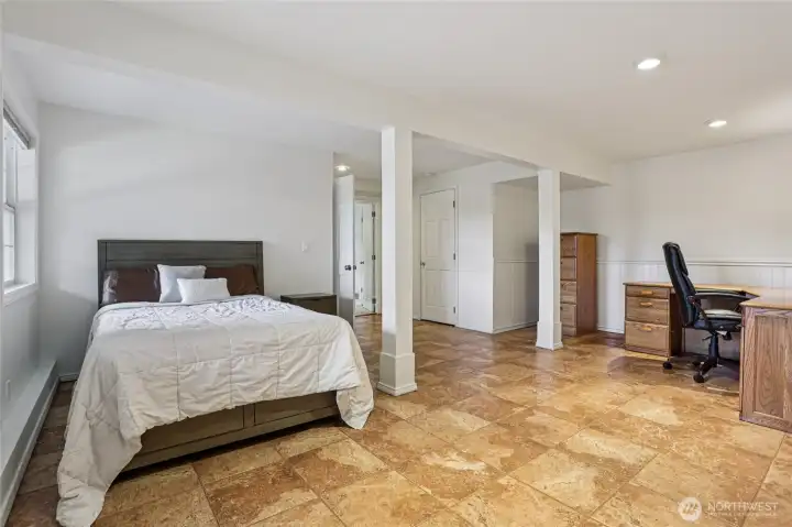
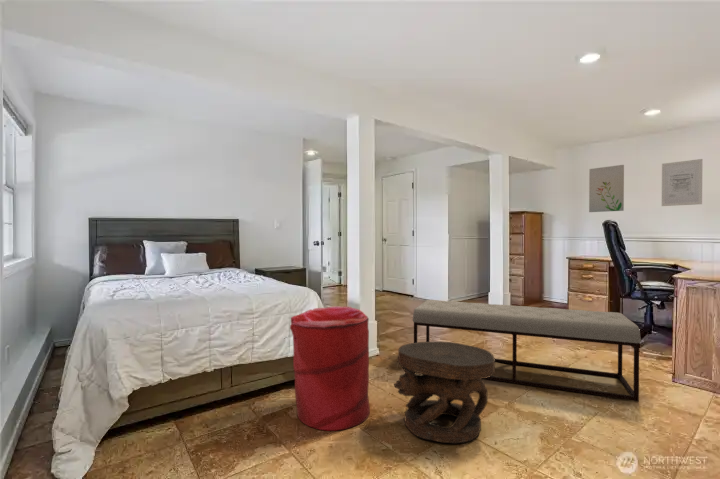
+ side table (442, 387)
+ wall art (606, 189)
+ laundry hamper (330, 362)
+ bench (514, 341)
+ wall art (681, 183)
